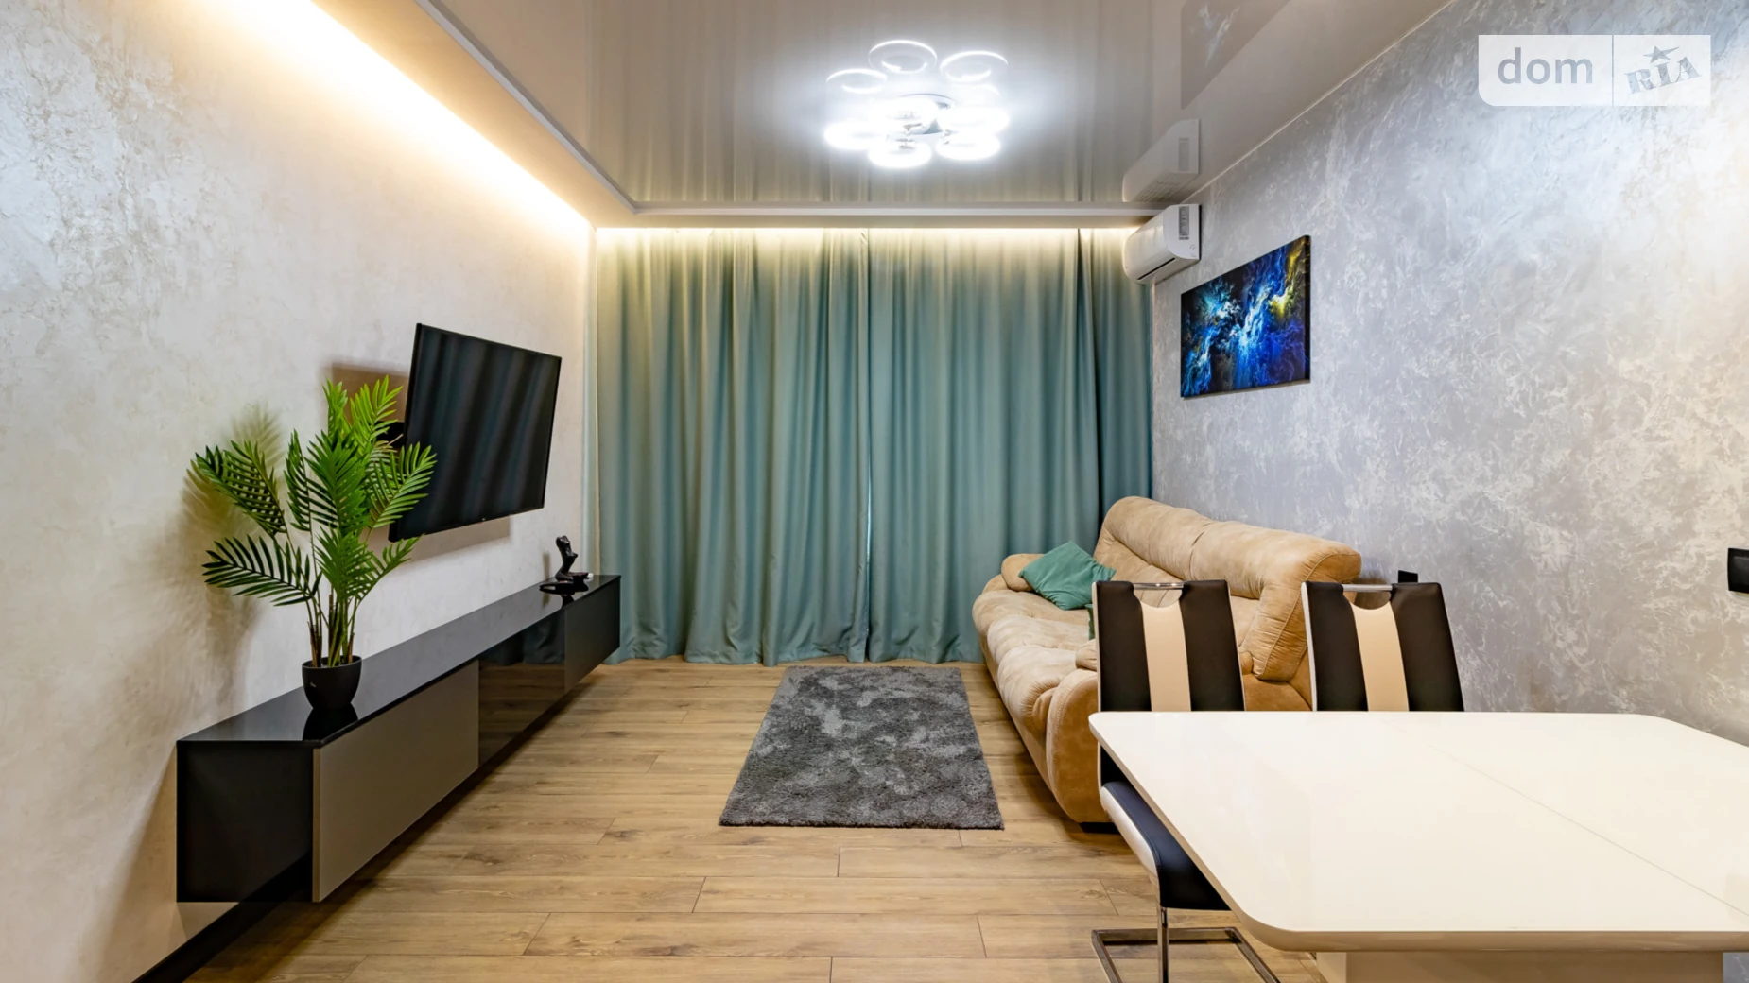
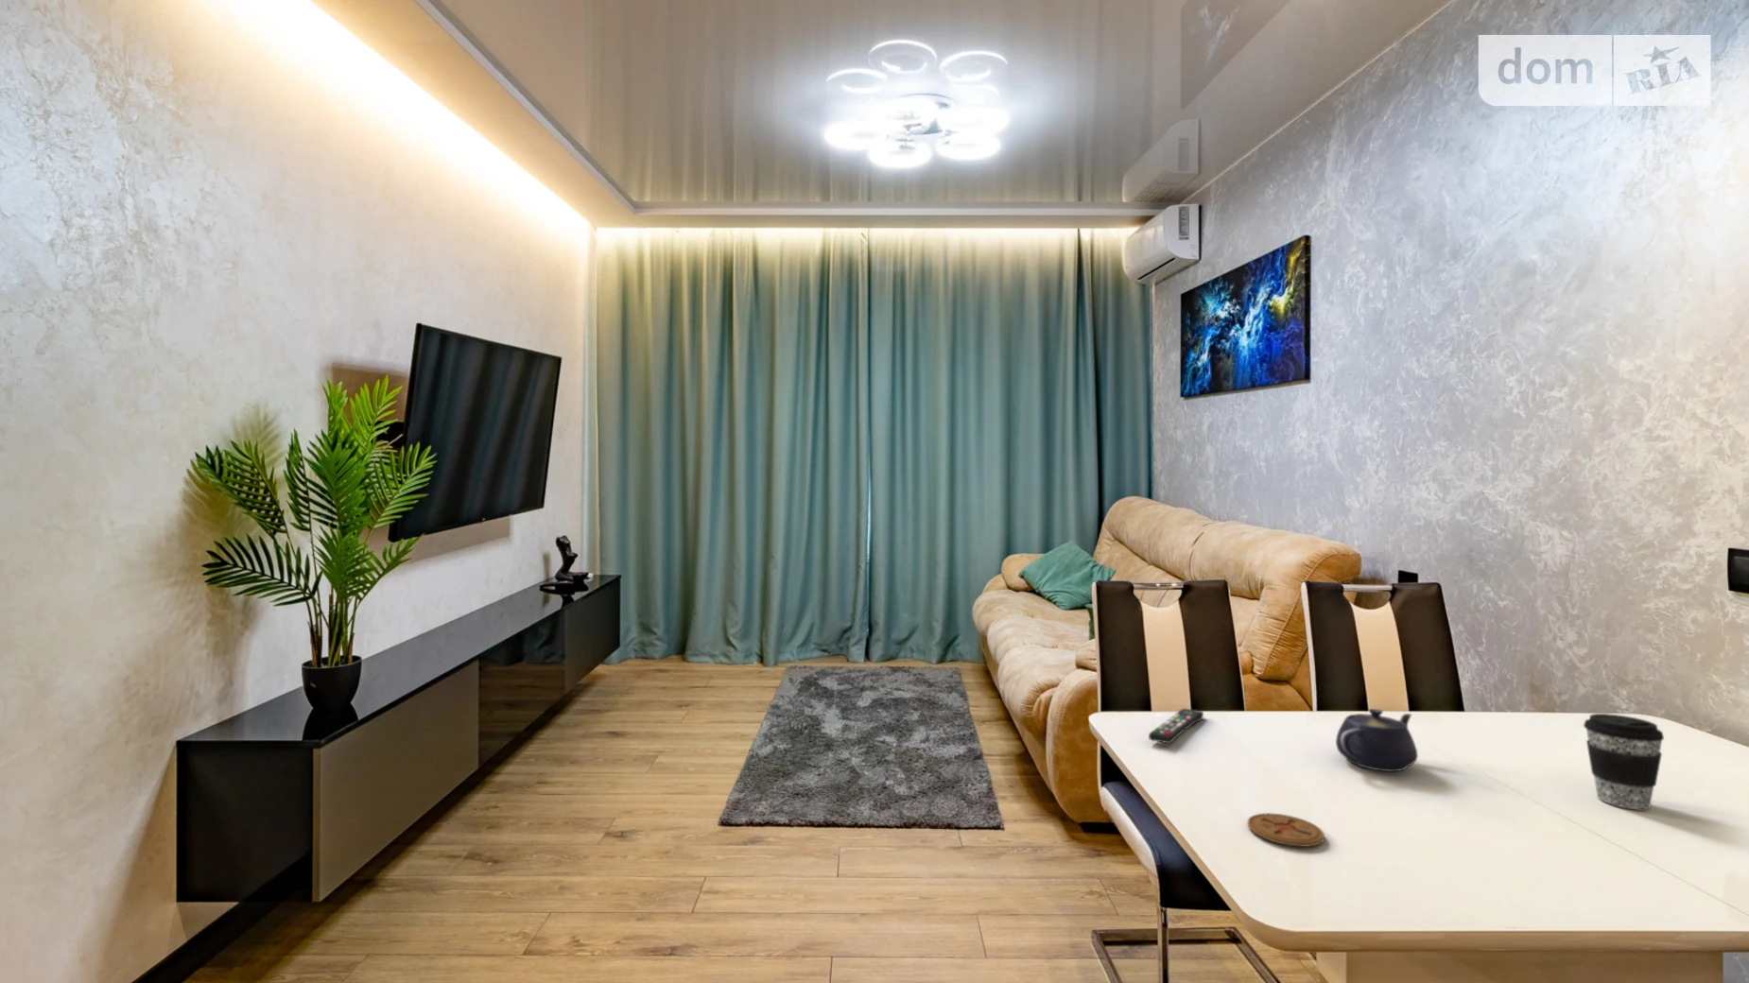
+ coaster (1285, 829)
+ coffee cup (1623, 761)
+ remote control (1177, 724)
+ teapot (1378, 736)
